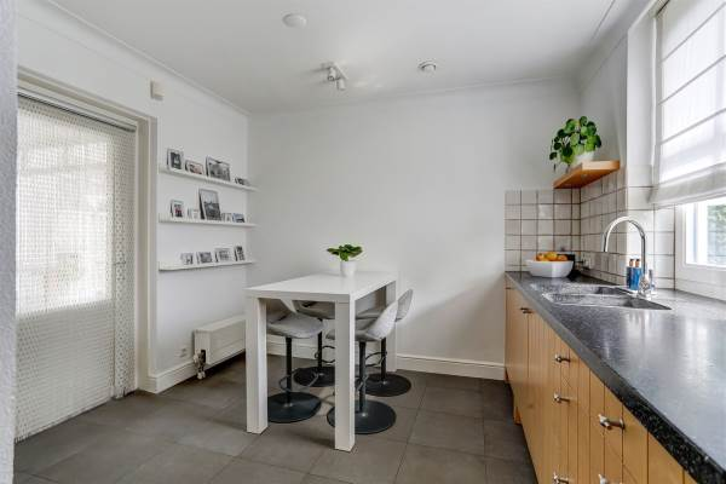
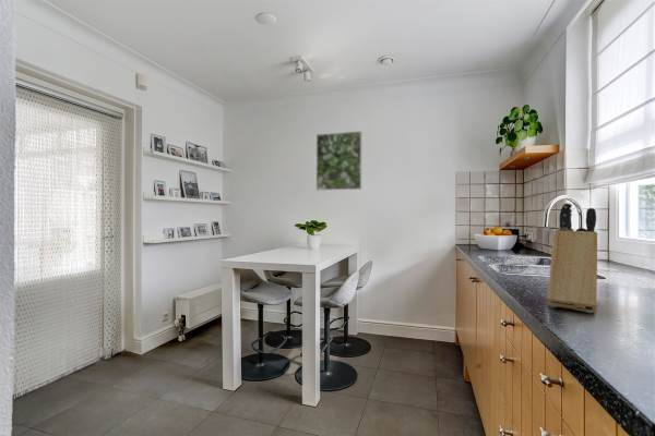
+ knife block (574, 251)
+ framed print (338, 161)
